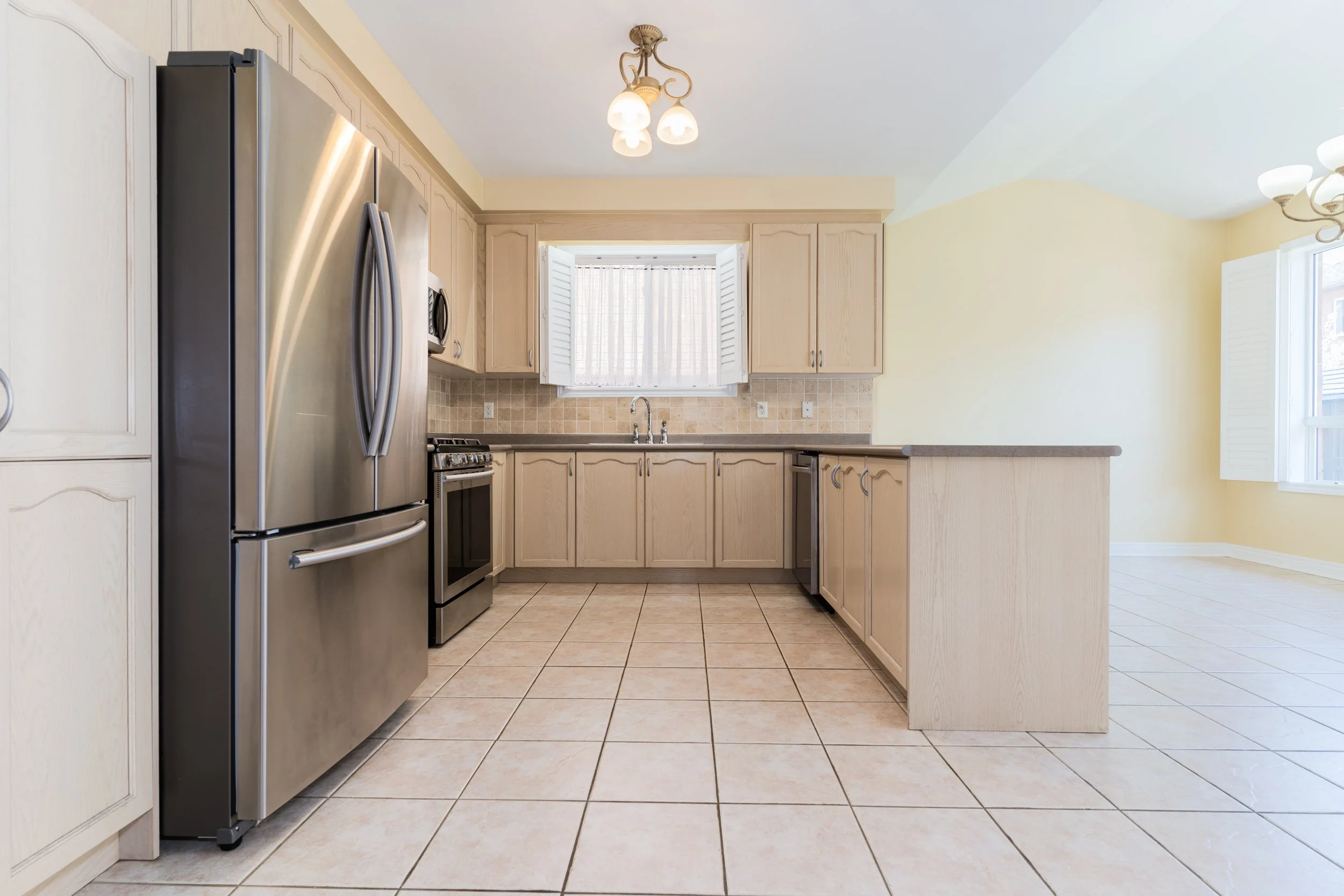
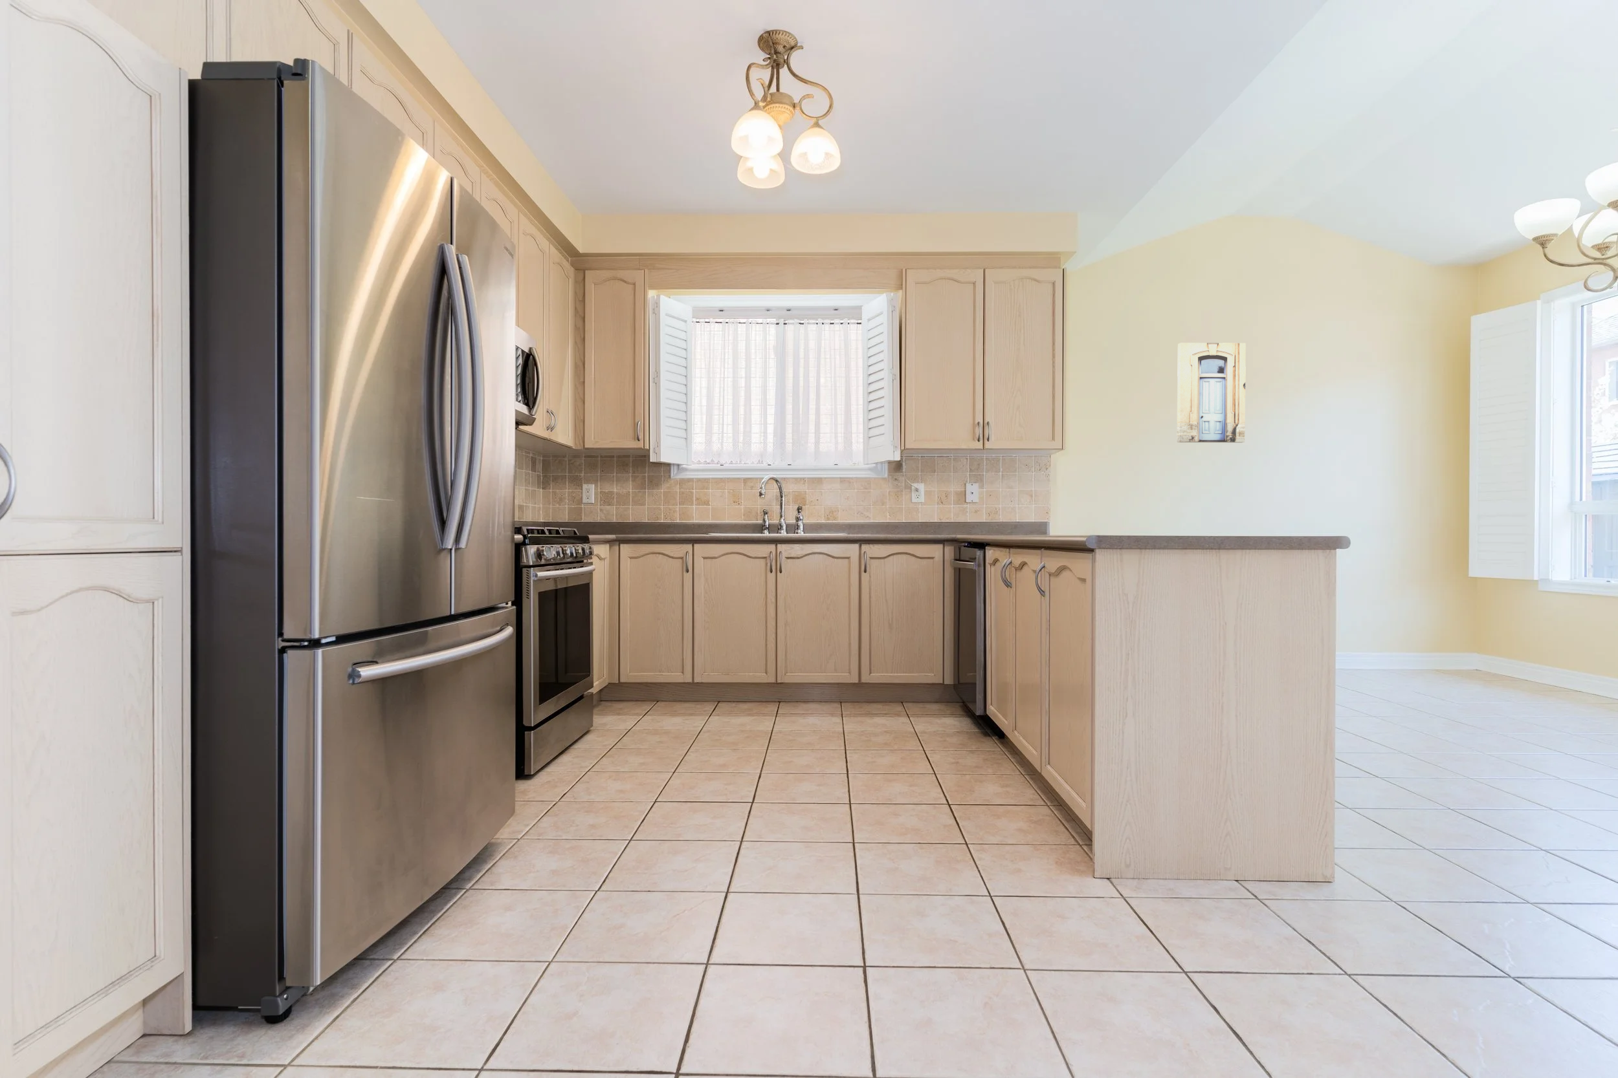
+ wall art (1211, 392)
